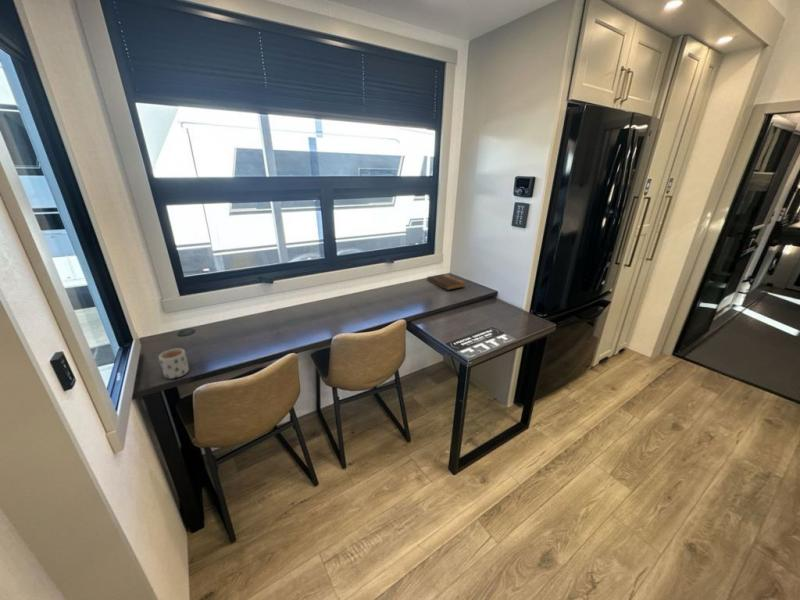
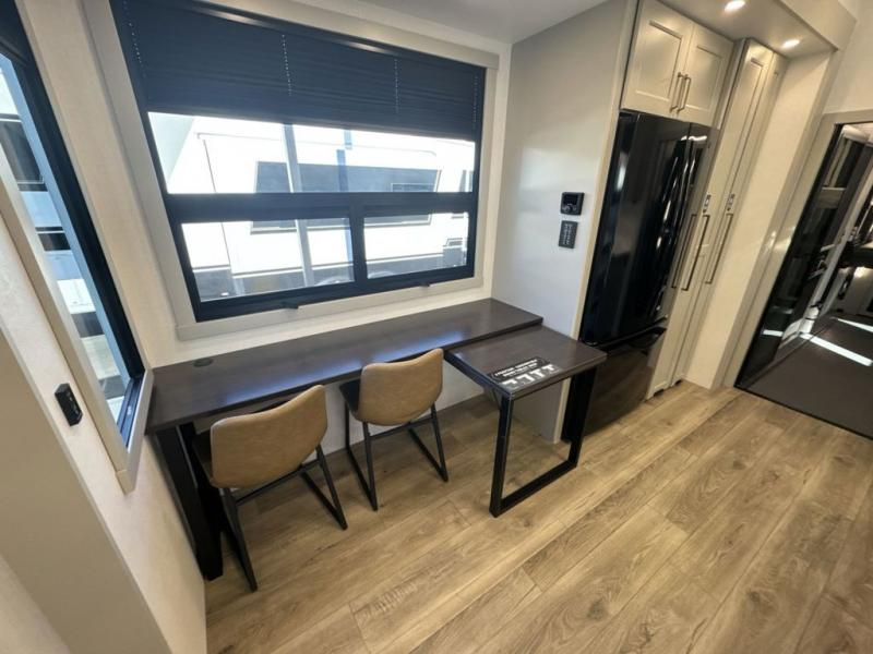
- book (445, 281)
- mug (175, 361)
